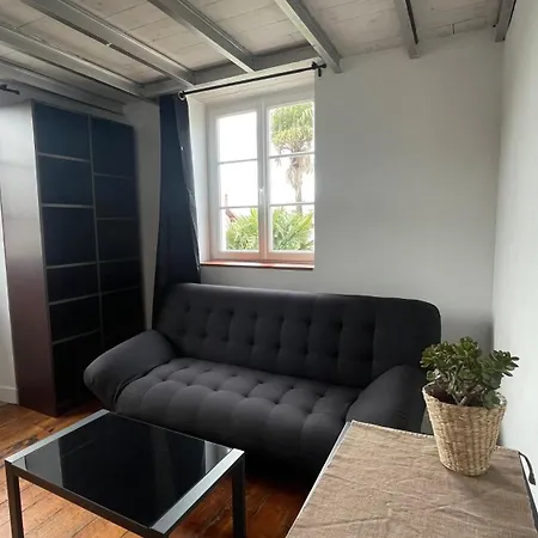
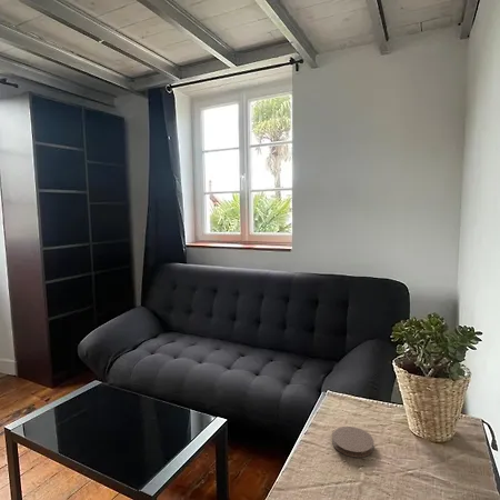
+ coaster (352, 441)
